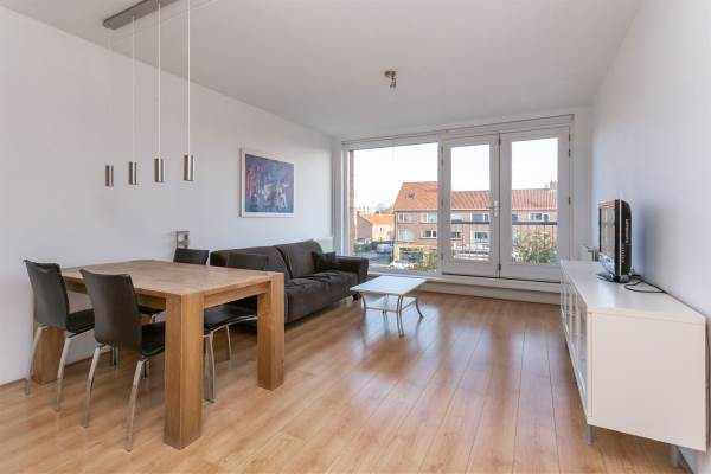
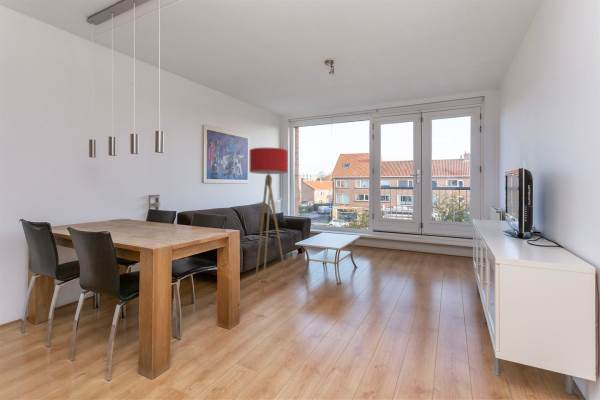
+ floor lamp (268, 218)
